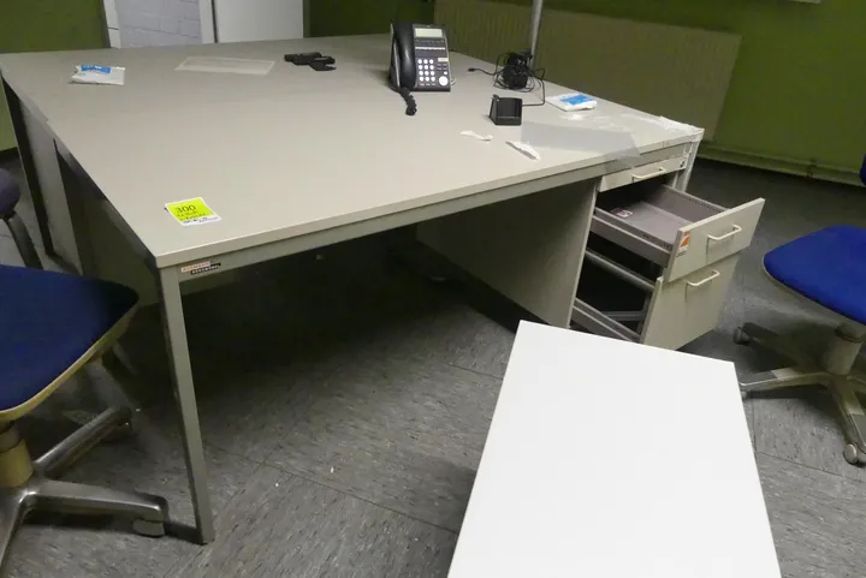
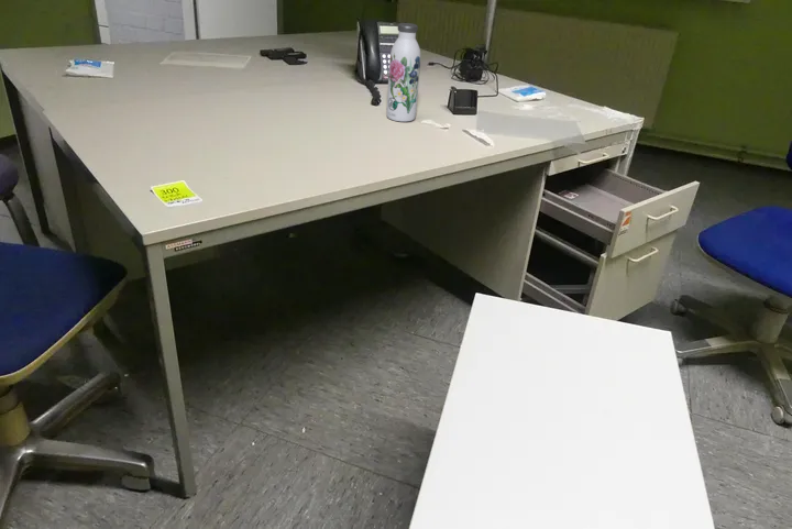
+ water bottle (404, 73)
